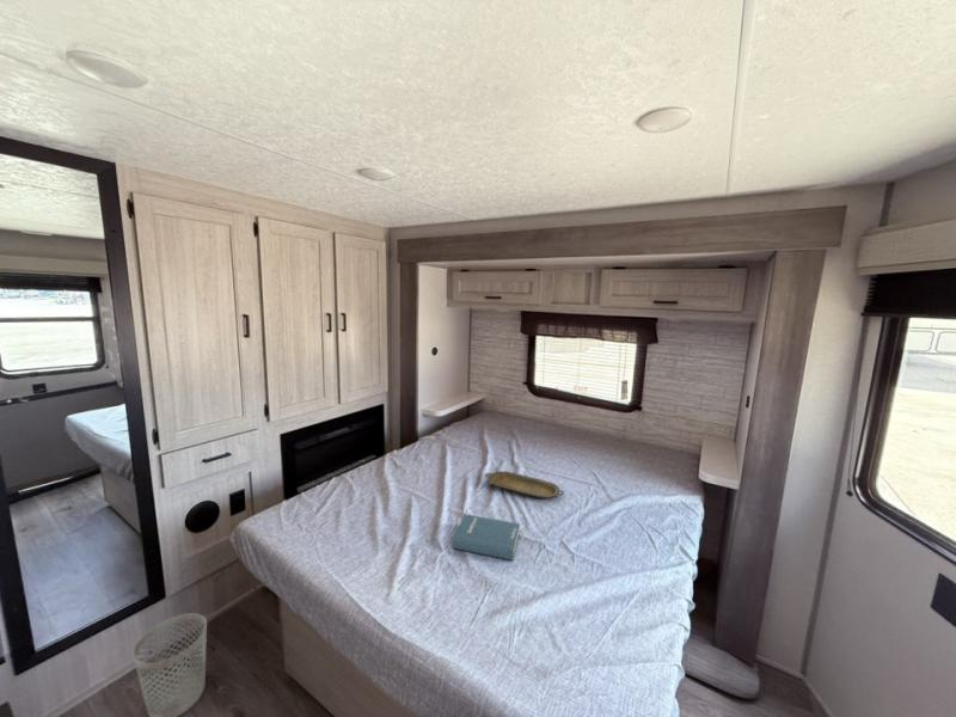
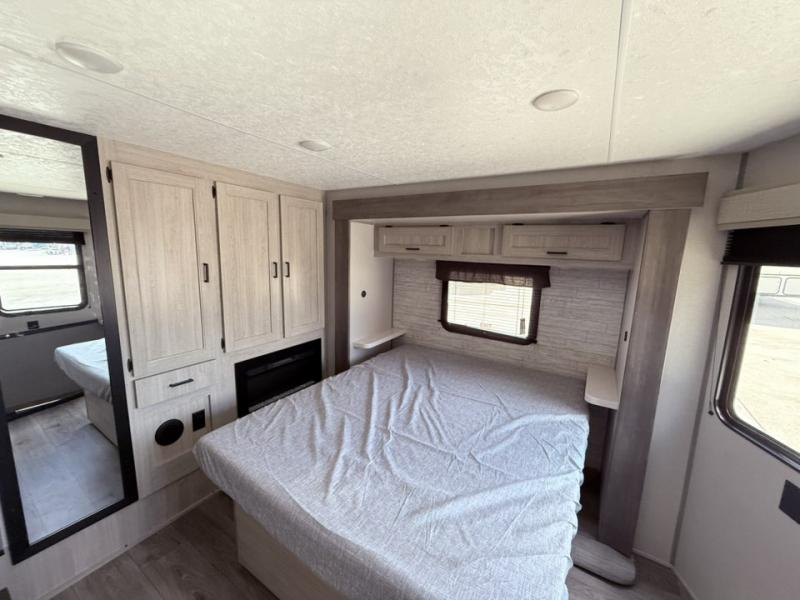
- serving tray (522, 485)
- wastebasket (174, 667)
- hardback book (486, 535)
